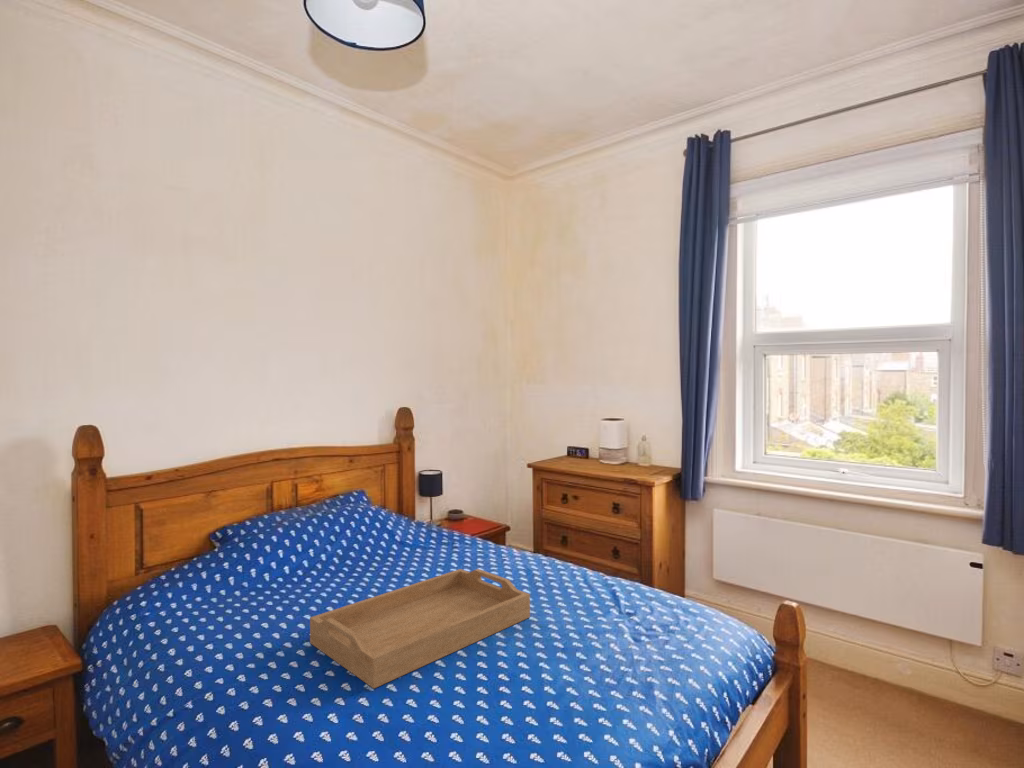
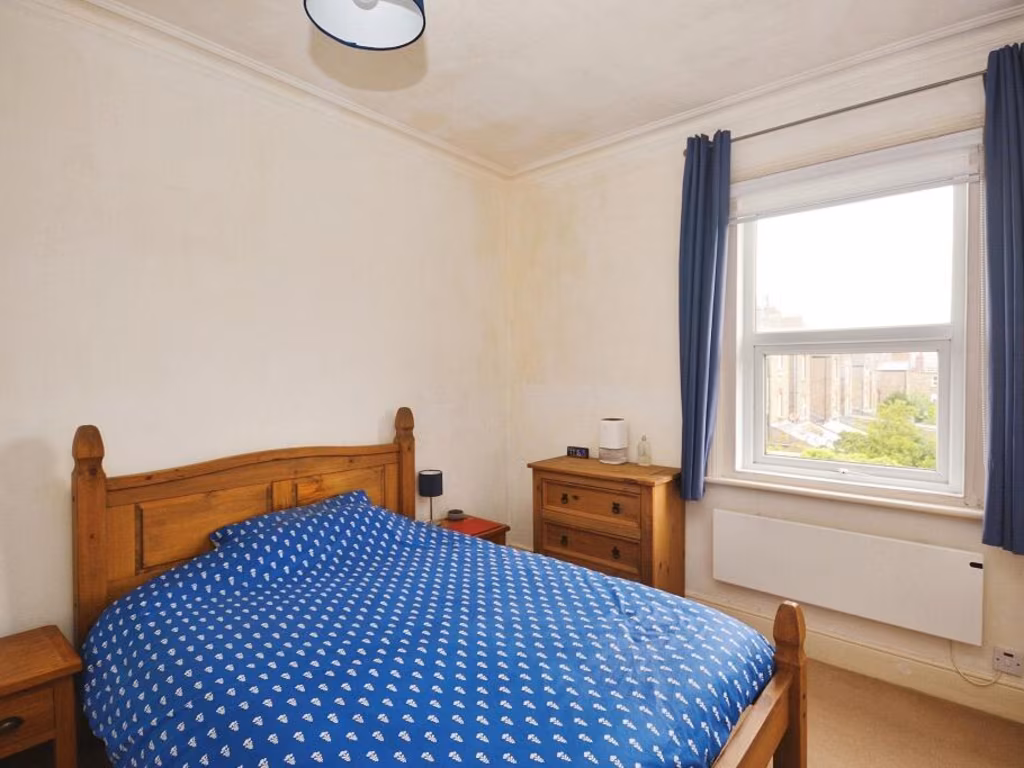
- serving tray (425, 613)
